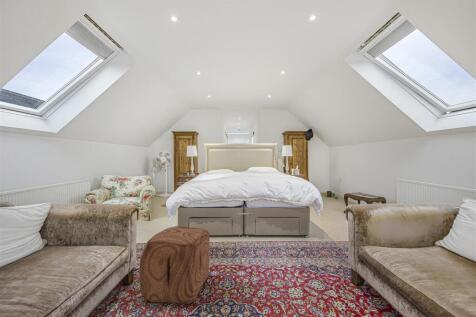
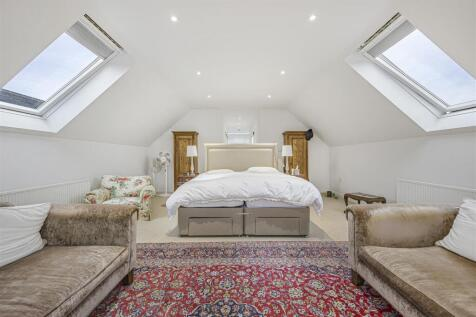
- ottoman (178, 260)
